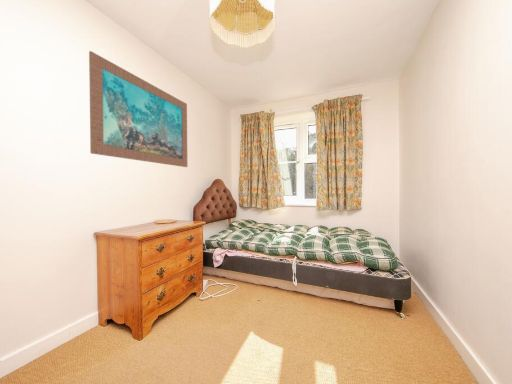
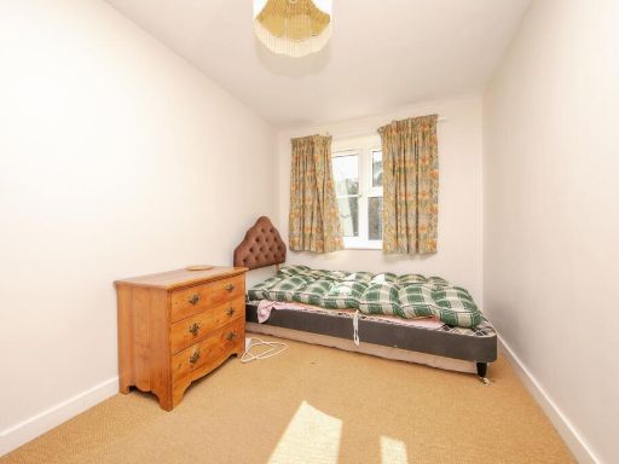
- wall art (149, 122)
